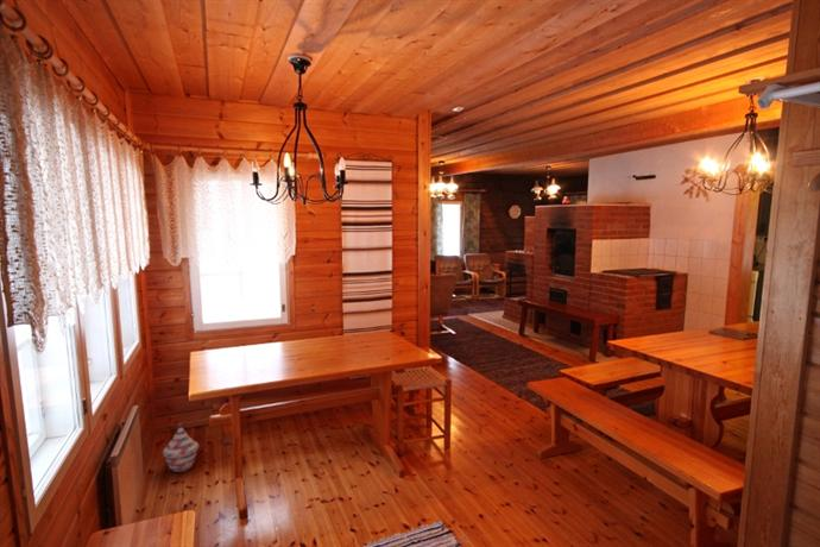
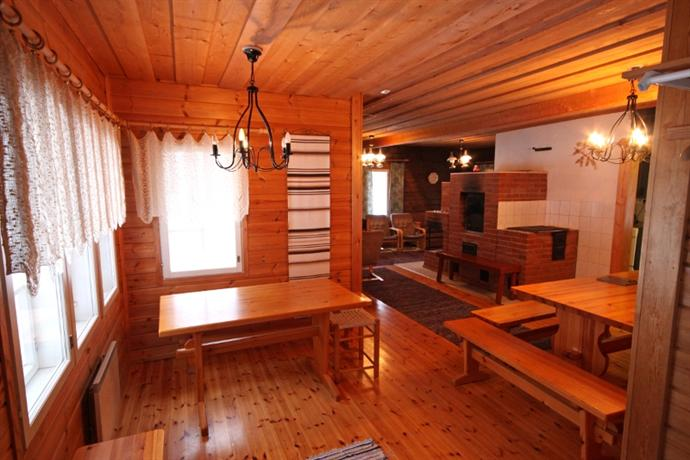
- woven basket (181, 446)
